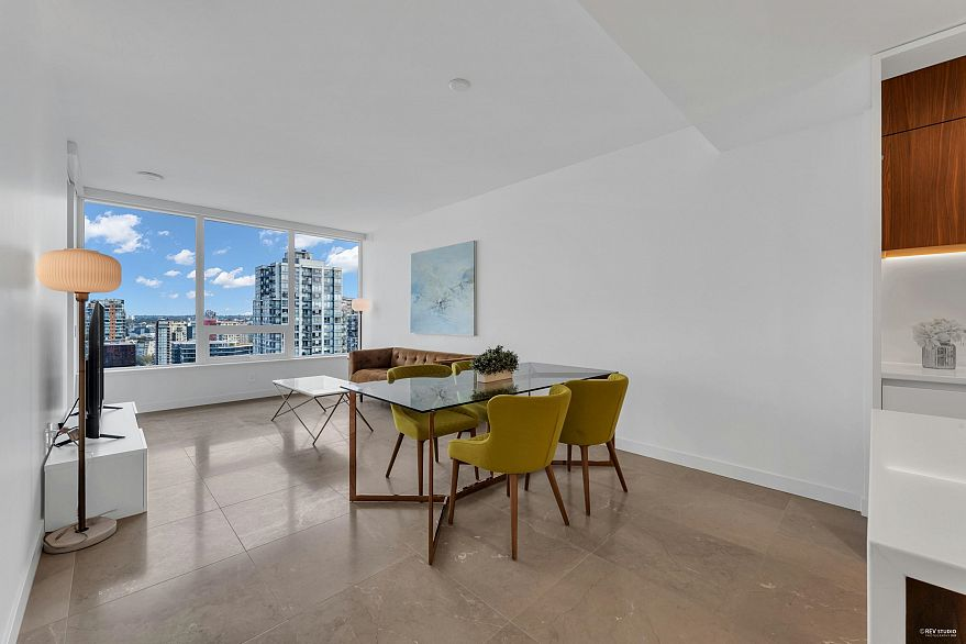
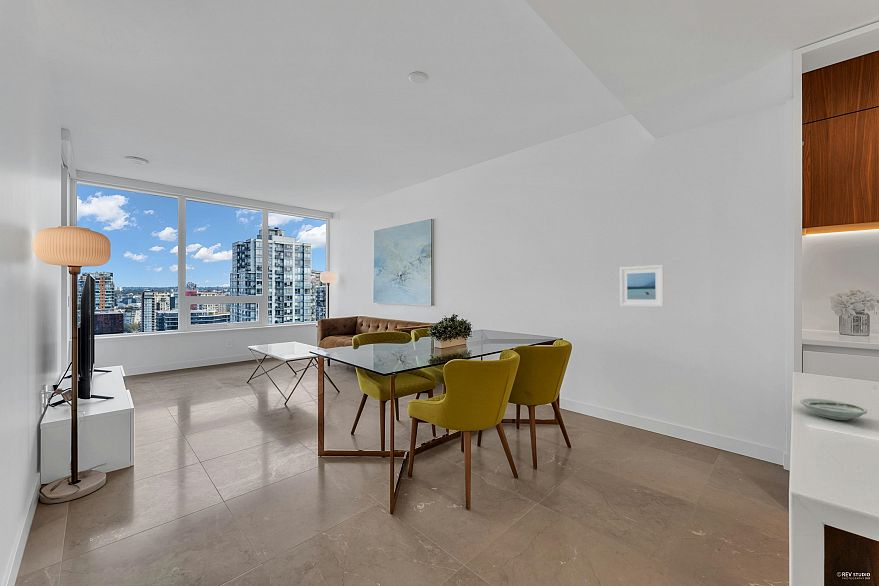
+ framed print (641, 286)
+ saucer (832, 410)
